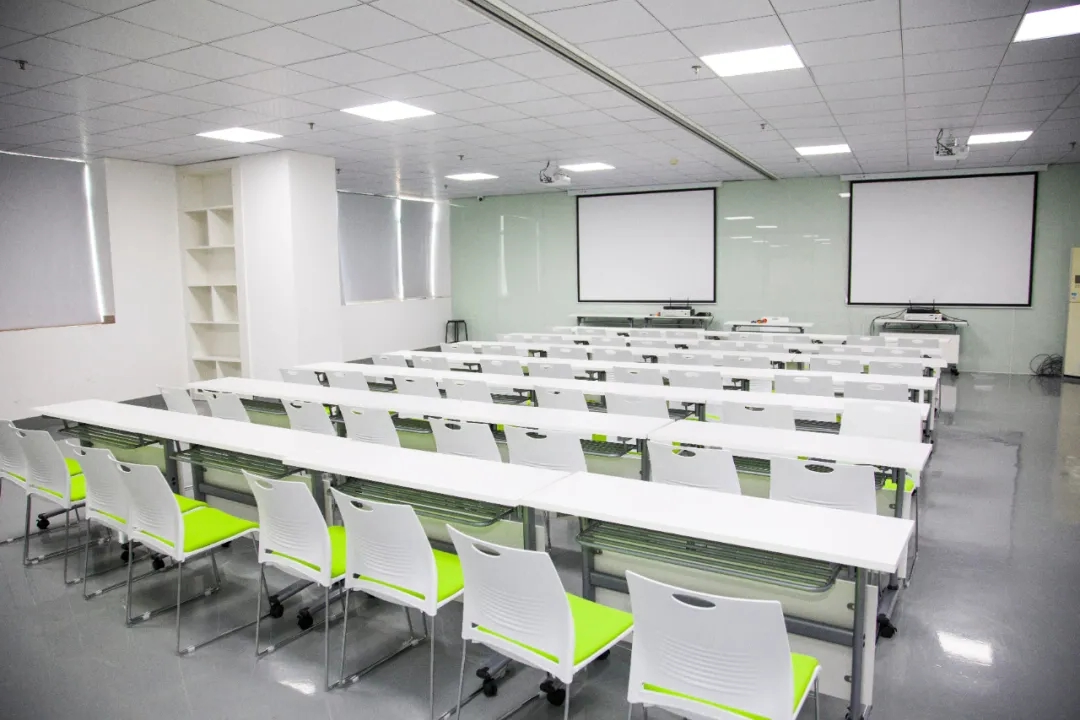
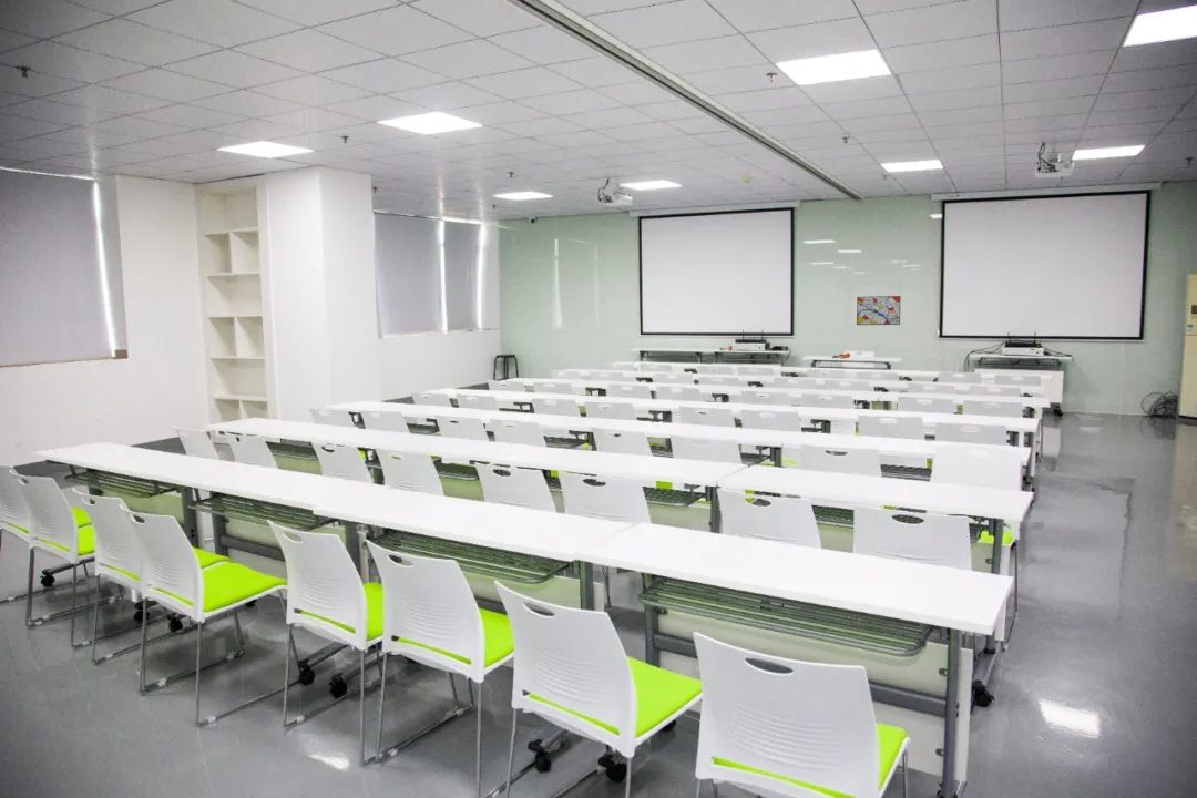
+ wall art (878, 310)
